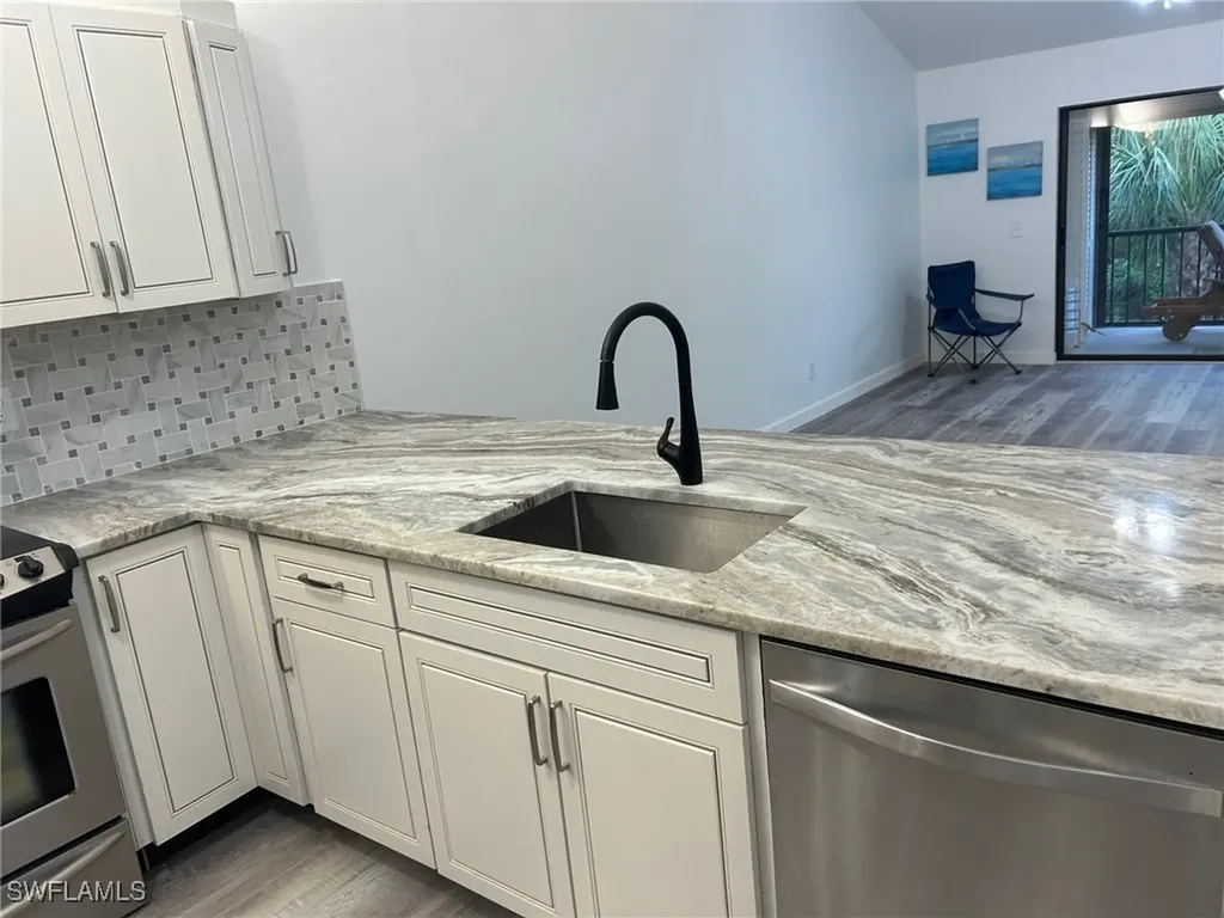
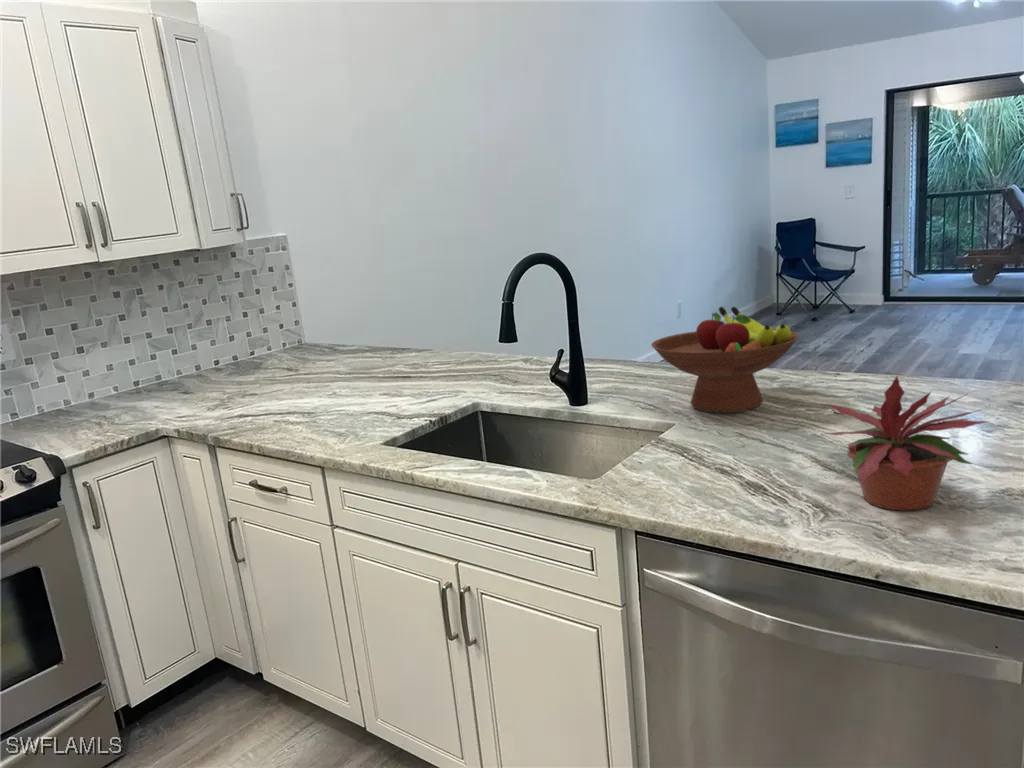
+ fruit bowl (724, 359)
+ potted plant (899, 434)
